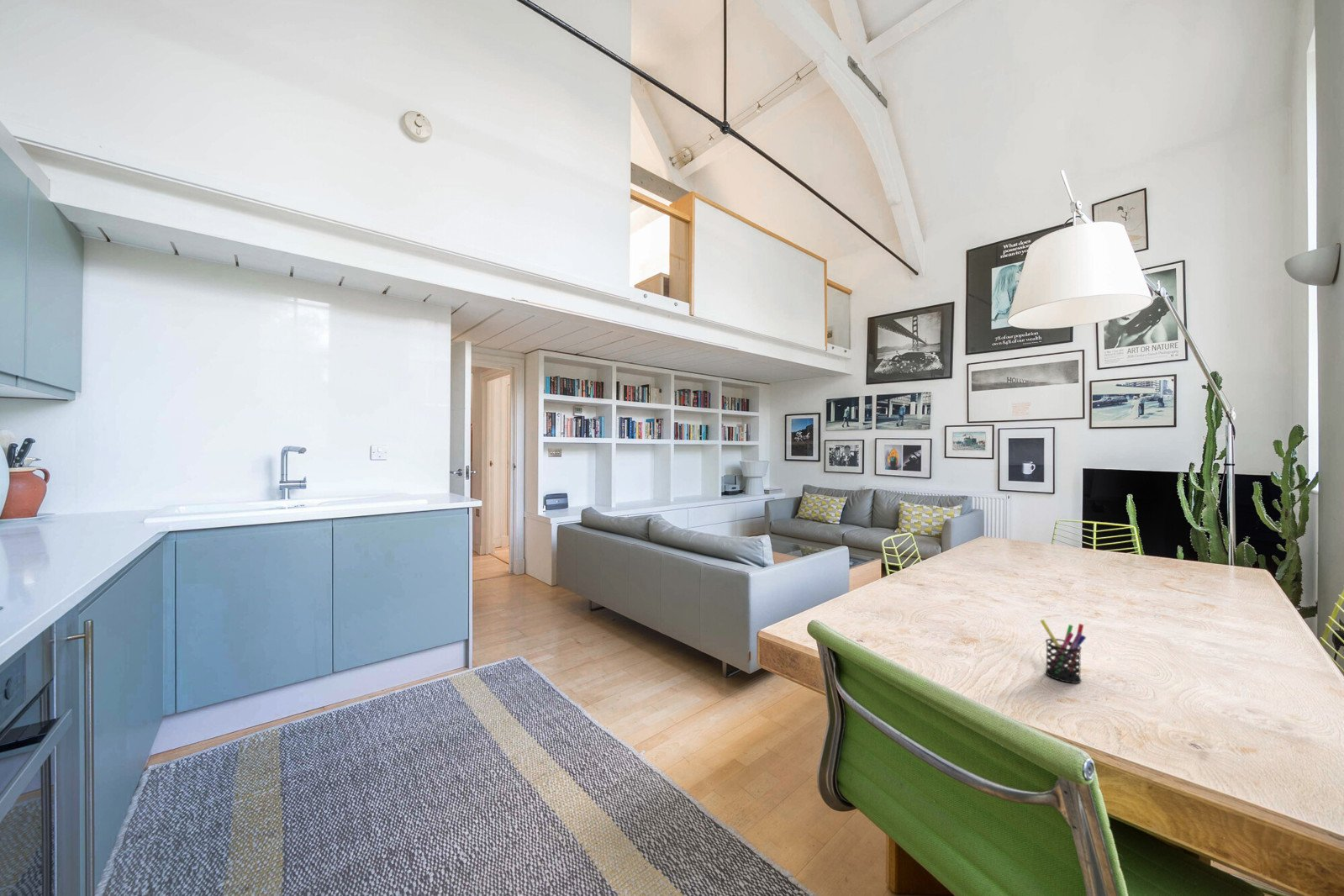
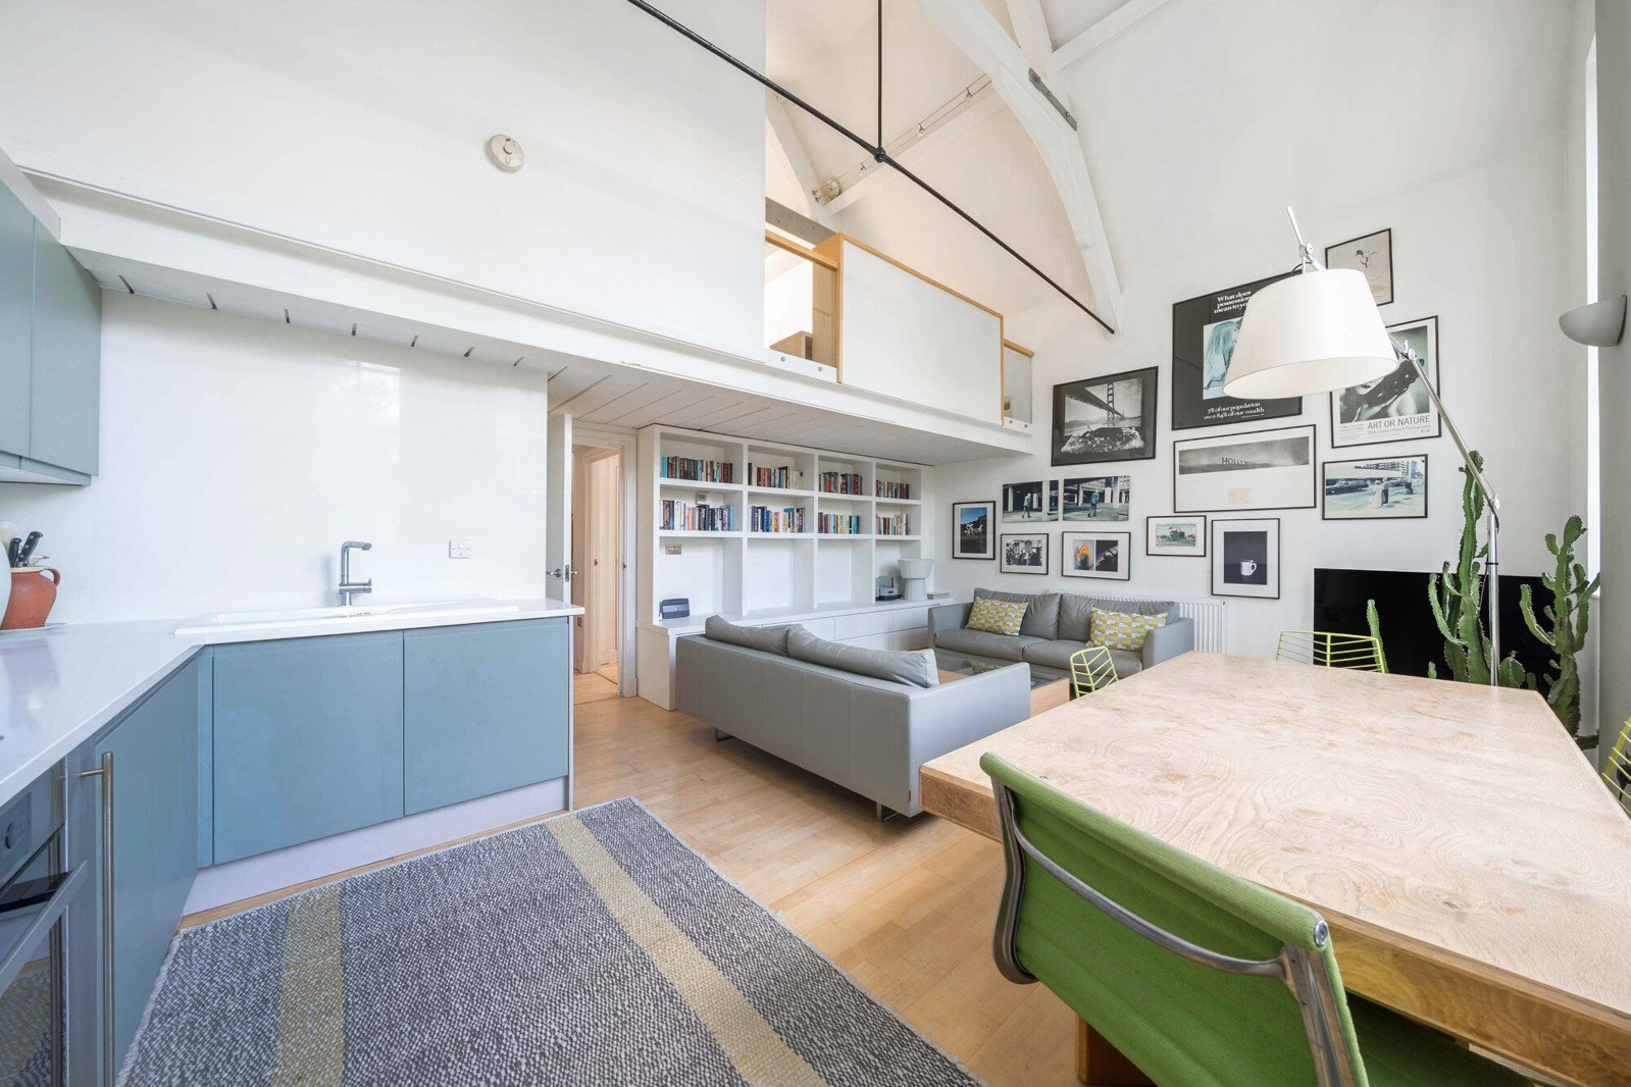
- pen holder (1066, 647)
